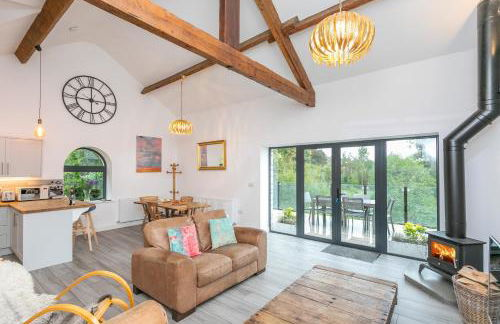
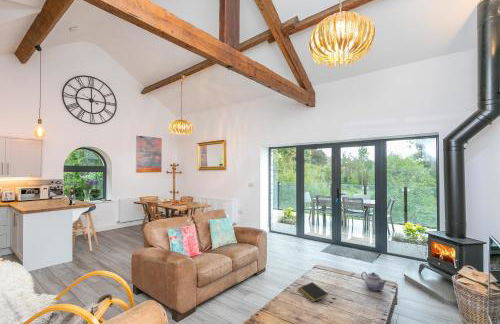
+ teapot (373, 280)
+ notepad (312, 291)
